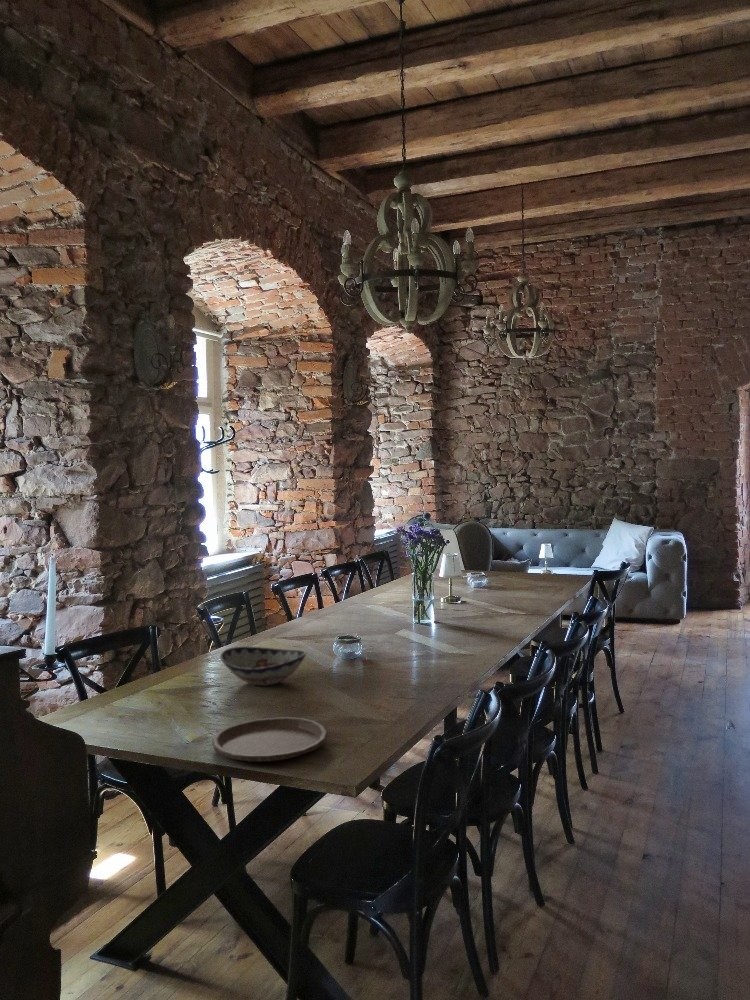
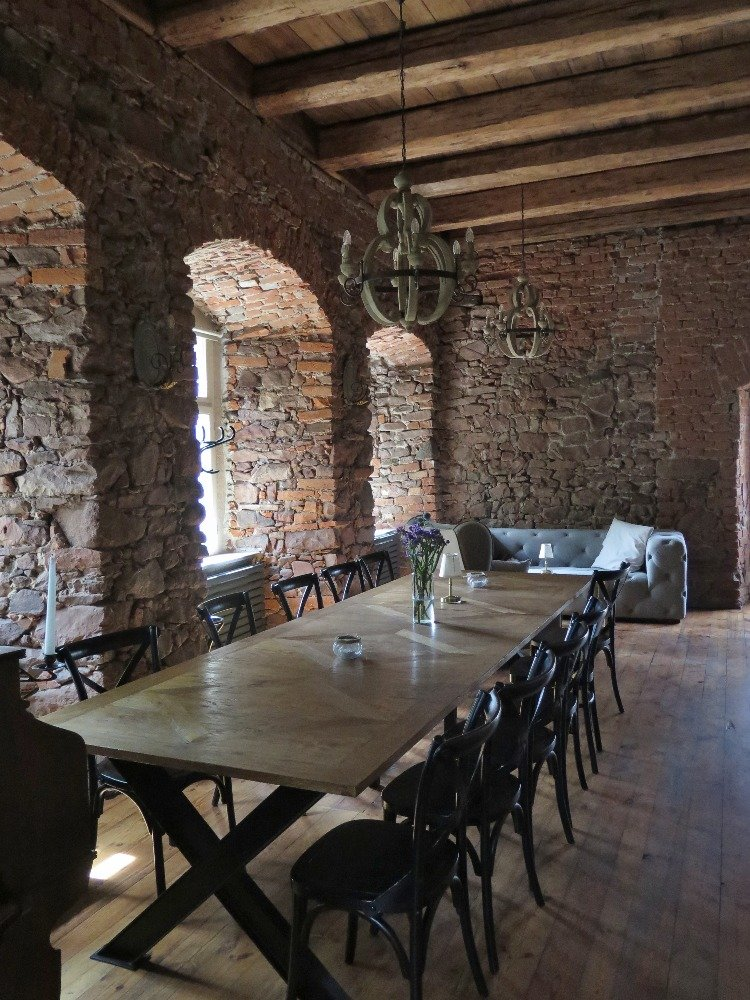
- decorative bowl (264, 667)
- plate (270, 739)
